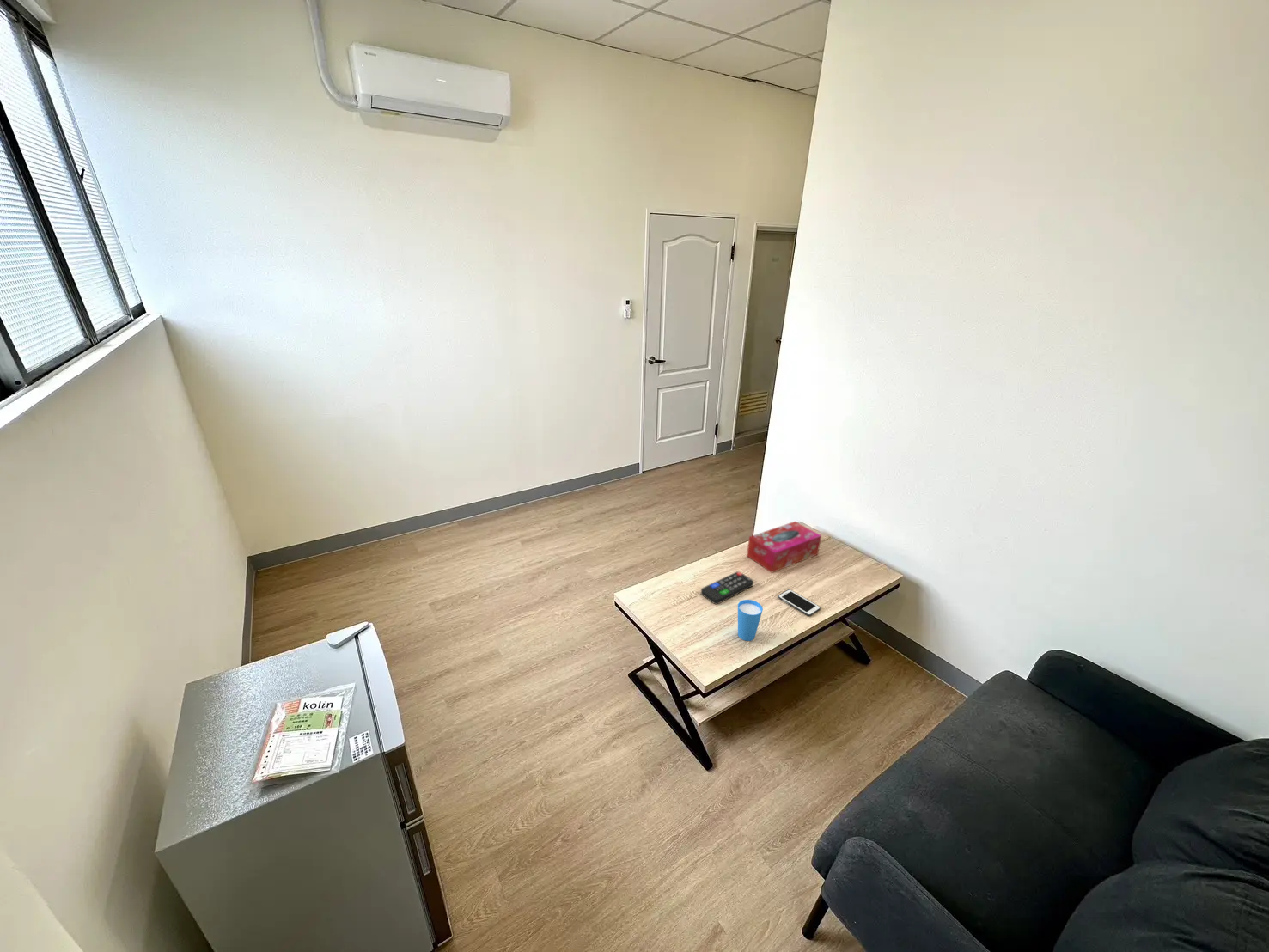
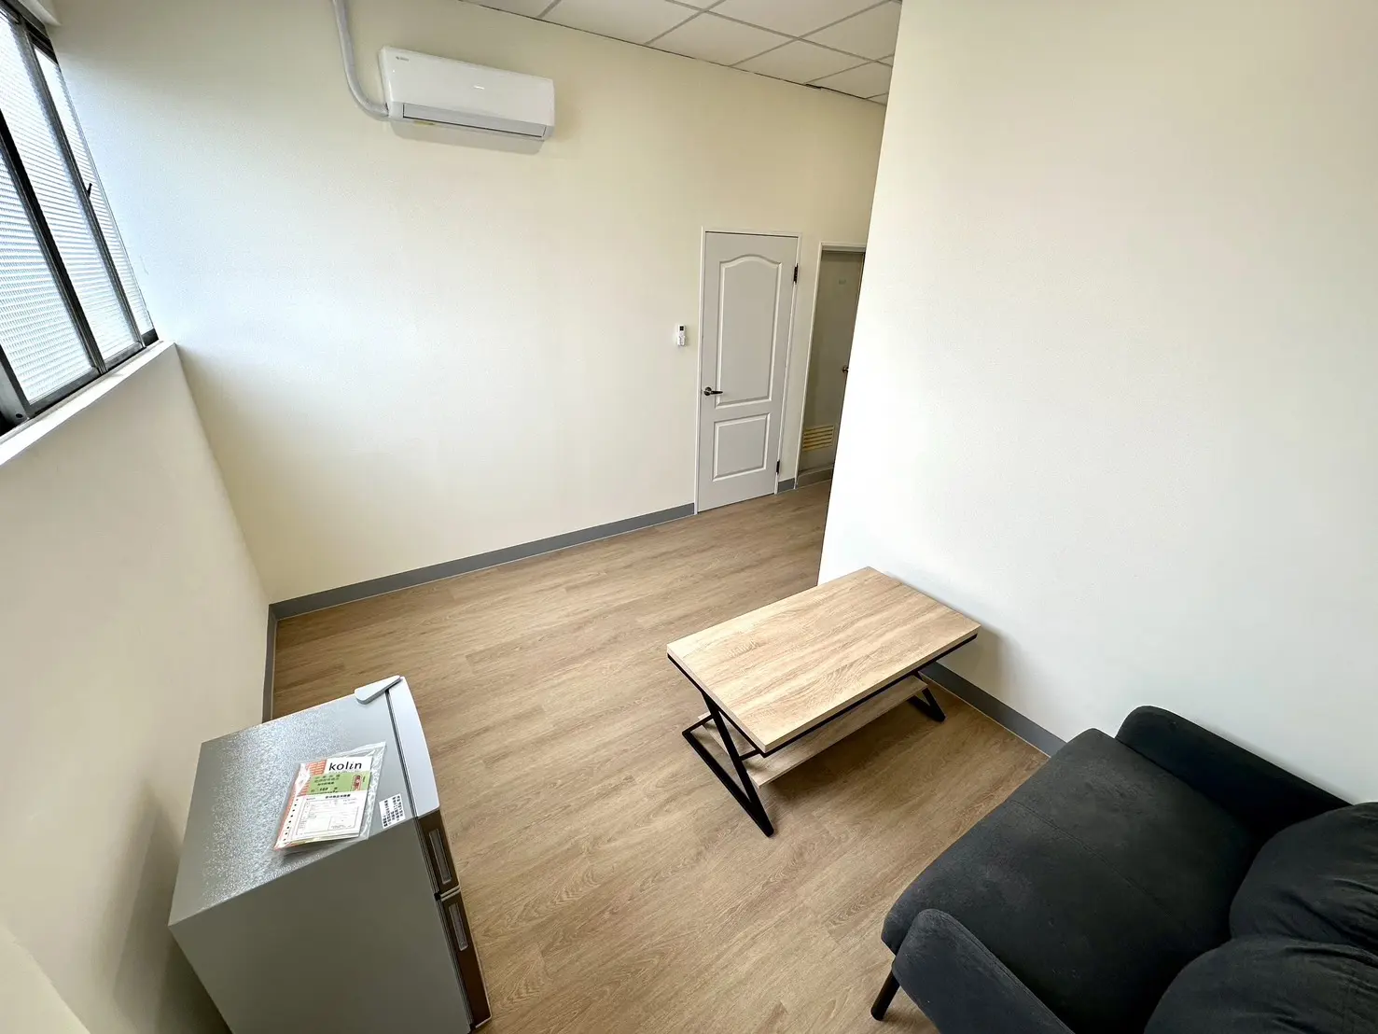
- cup (747, 621)
- cell phone (798, 602)
- tissue box (784, 546)
- remote control (727, 587)
